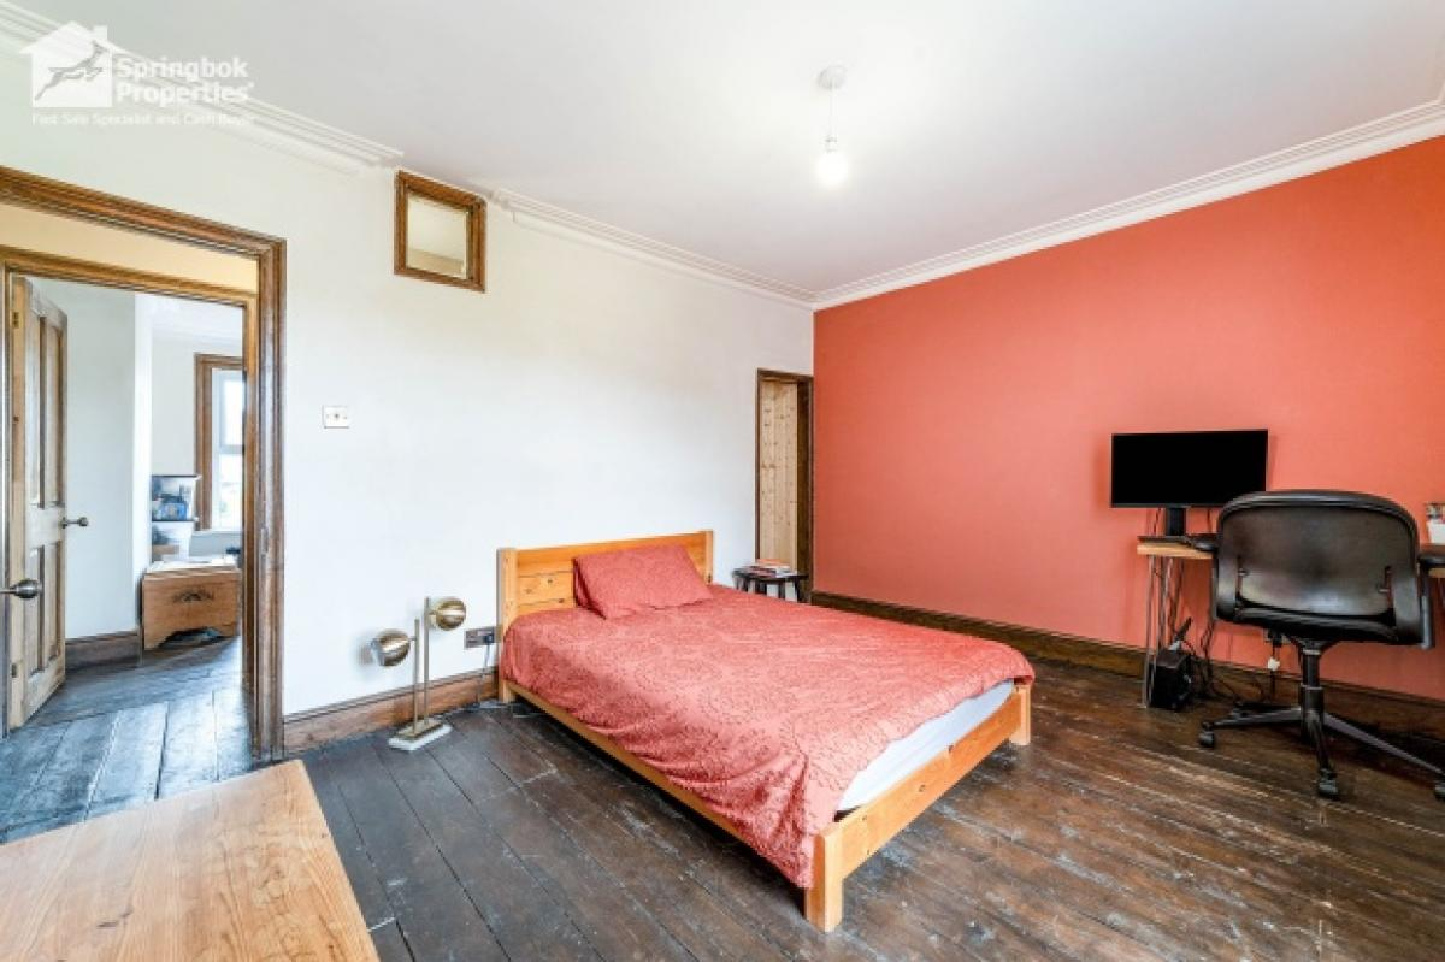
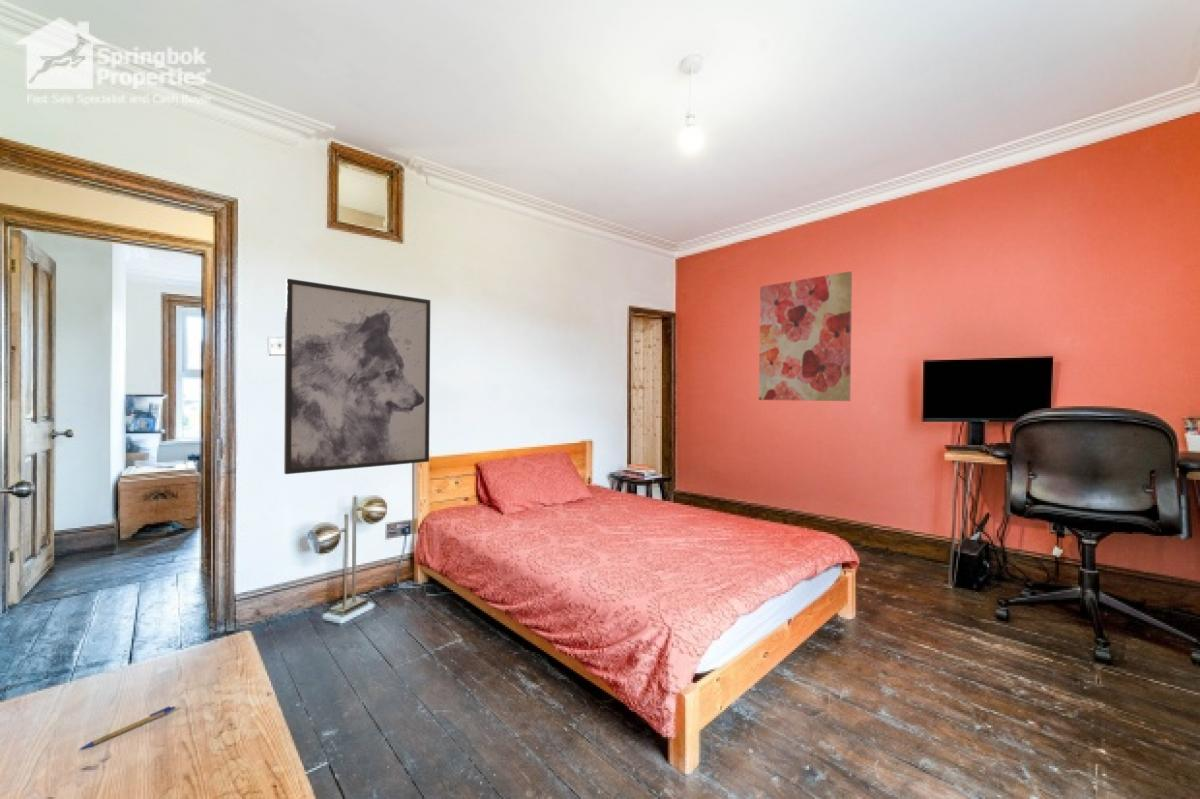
+ wall art (363, 379)
+ wall art (802, 340)
+ pen (129, 726)
